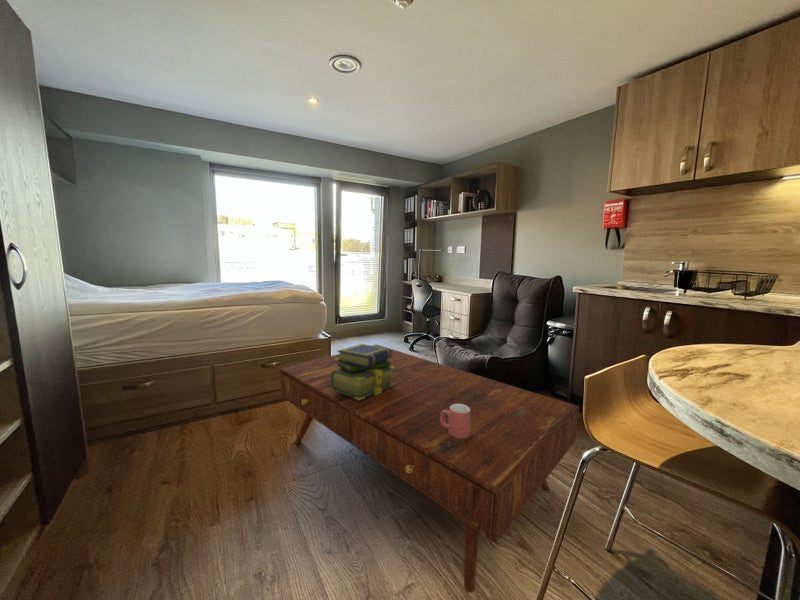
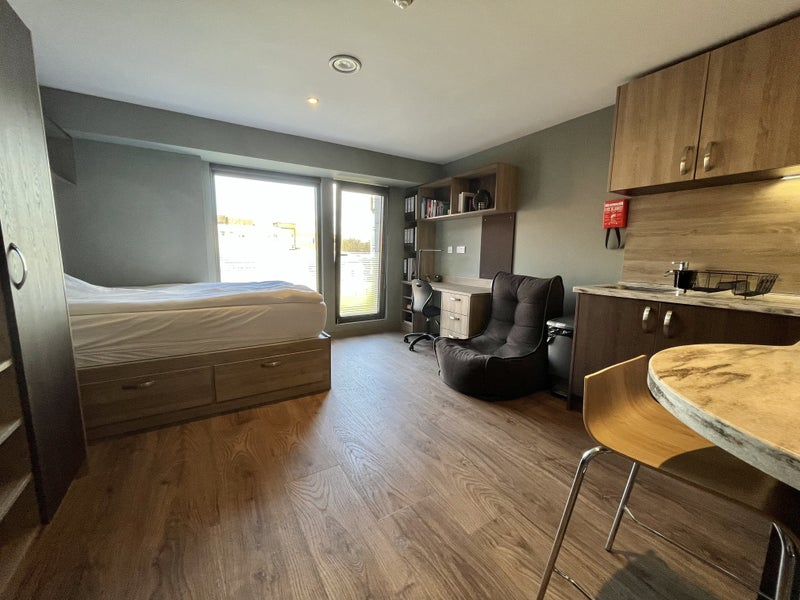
- stack of books (363, 367)
- coffee table (407, 425)
- mug (454, 418)
